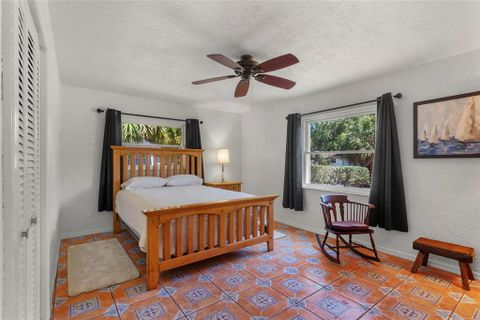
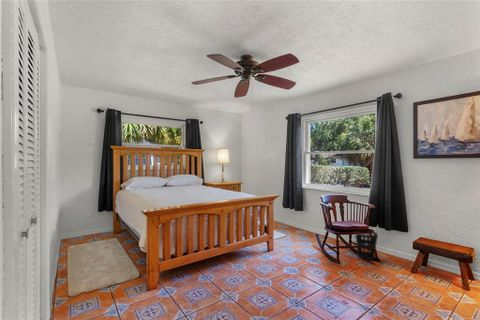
+ wastebasket (365, 244)
